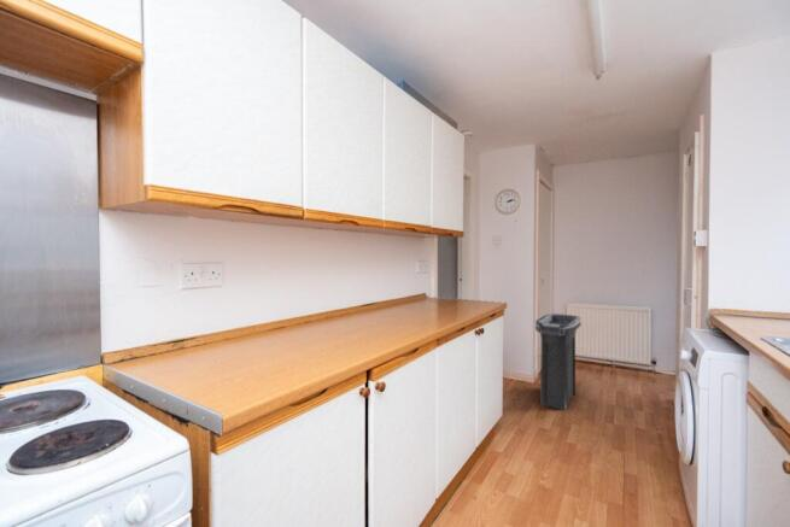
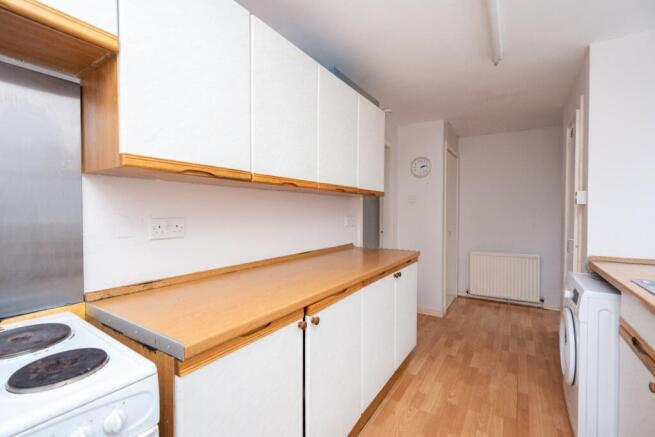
- trash can (558, 358)
